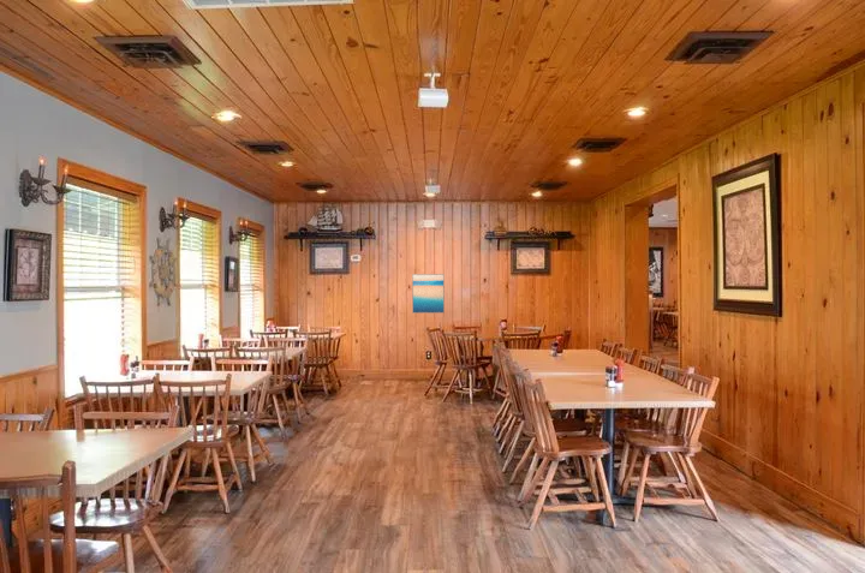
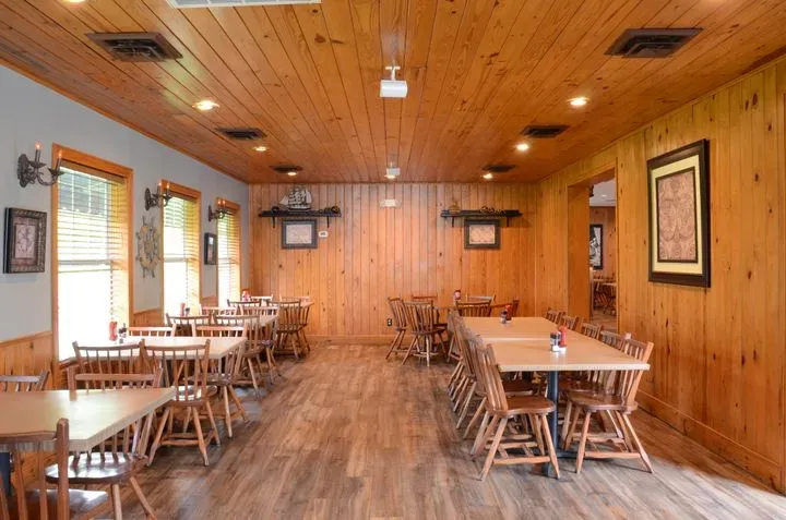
- wall art (428, 293)
